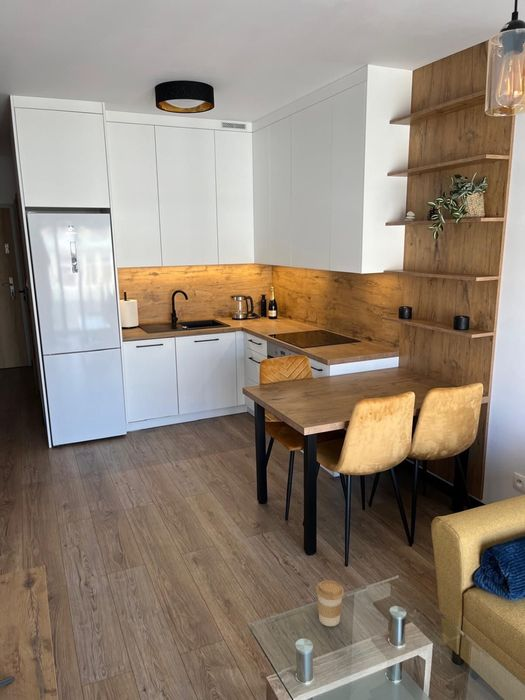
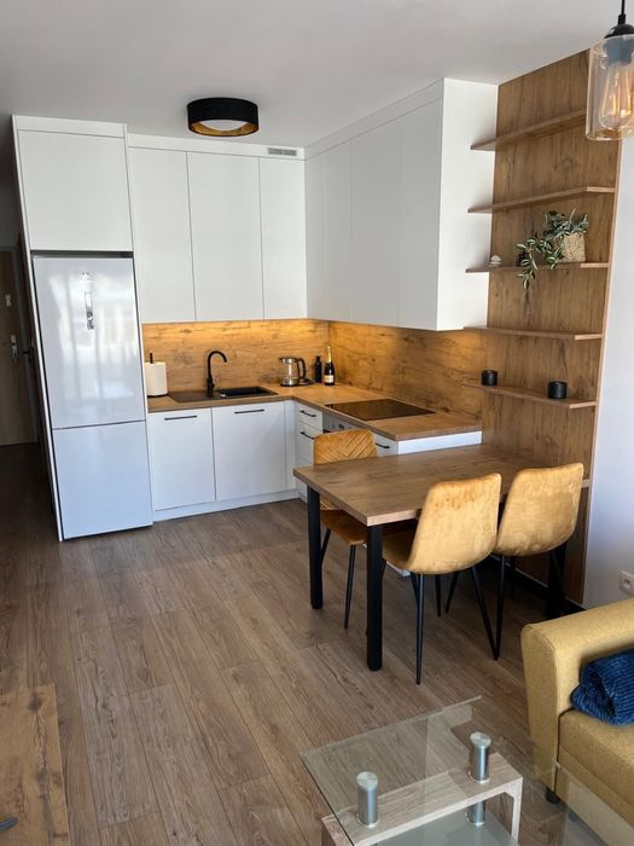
- coffee cup (329, 602)
